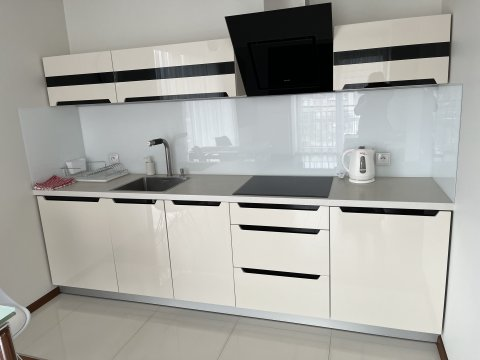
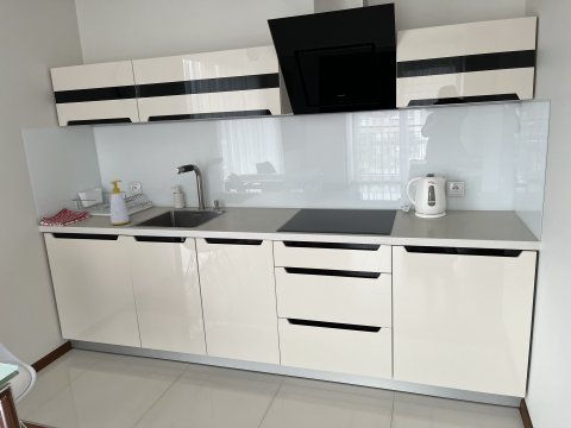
+ soap bottle (118, 202)
